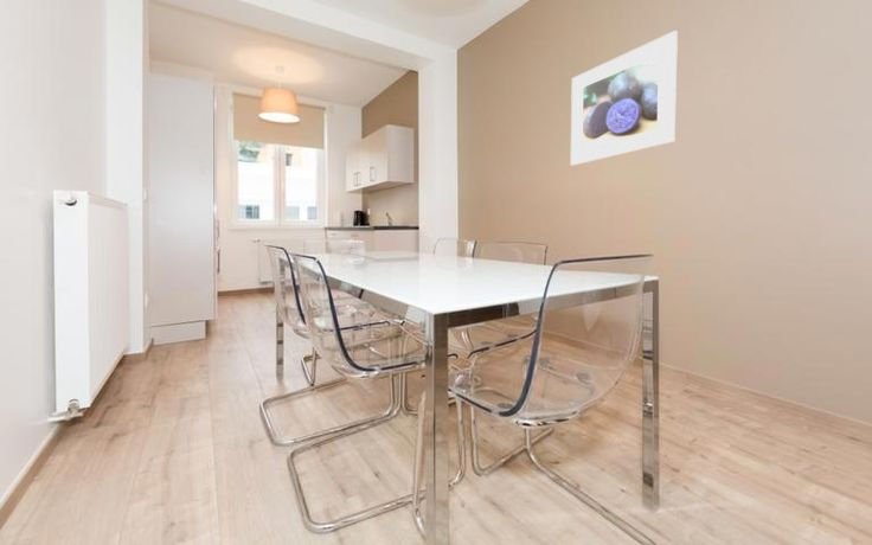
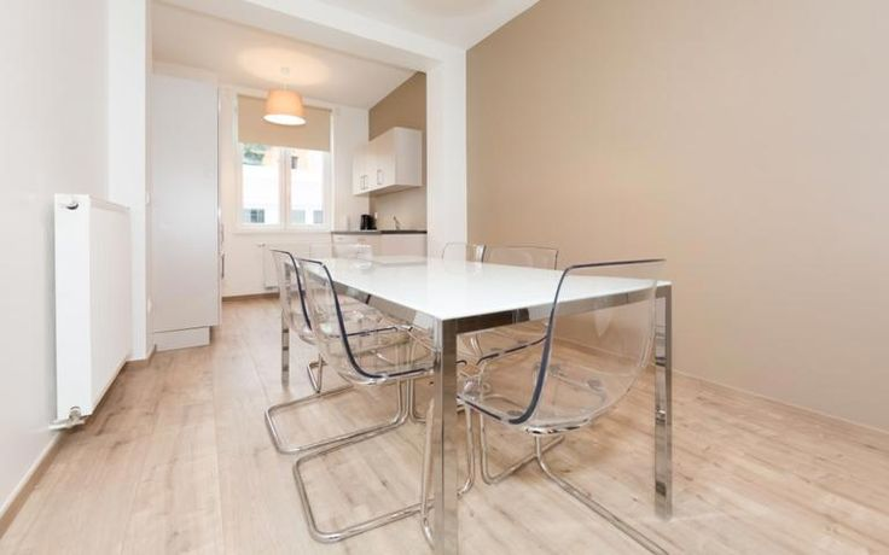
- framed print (617, 105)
